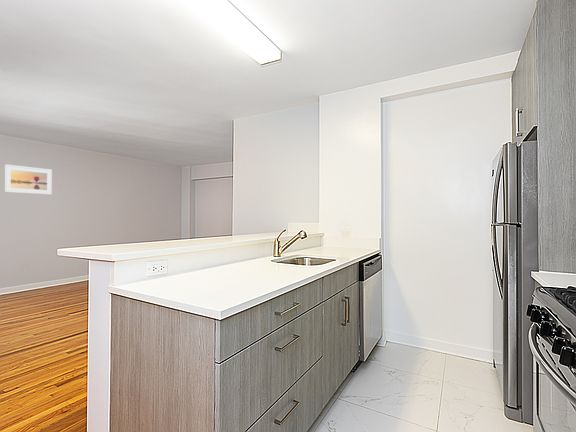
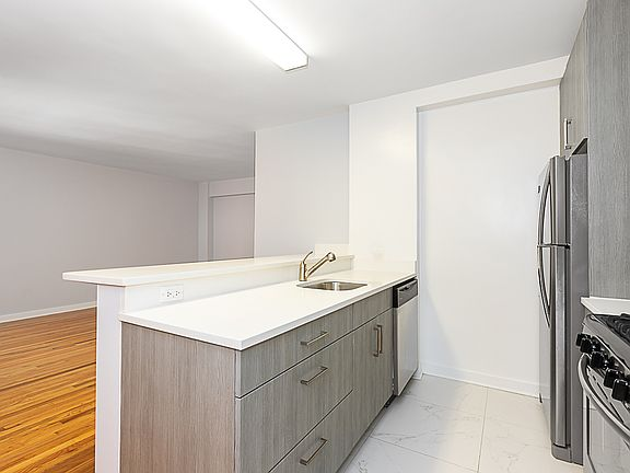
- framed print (29, 180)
